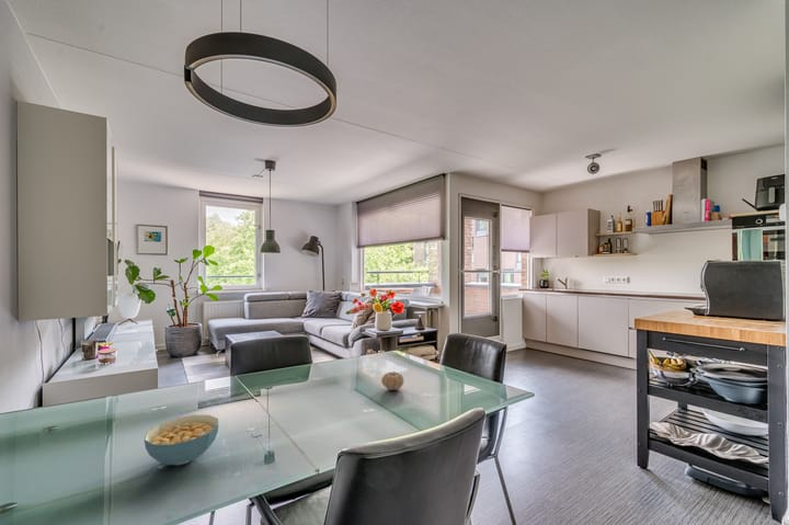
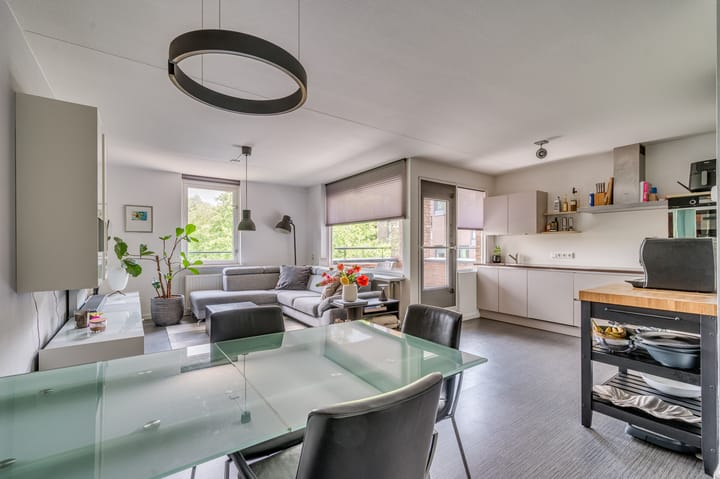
- cereal bowl (183, 444)
- fruit (392, 380)
